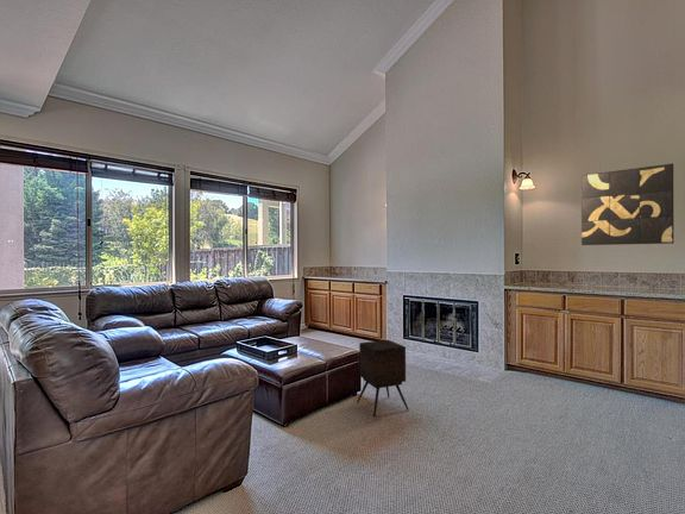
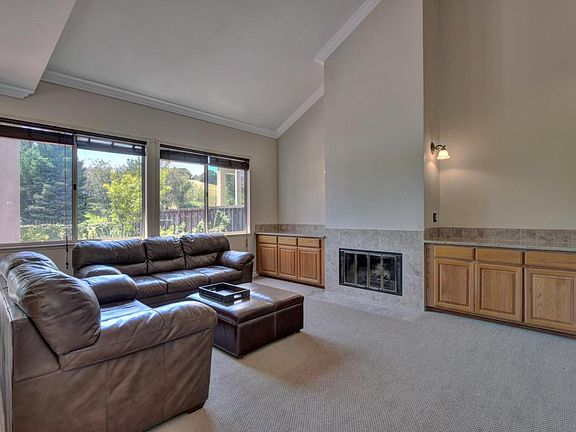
- side table (382, 375)
- wall art (624, 207)
